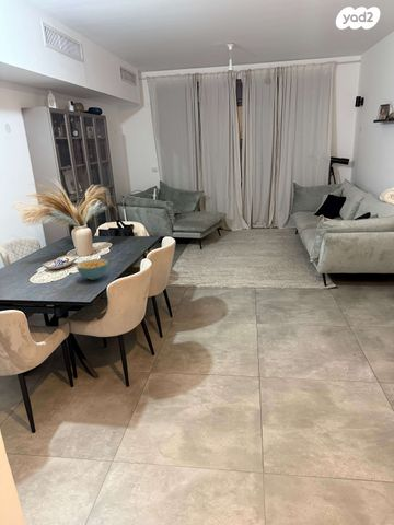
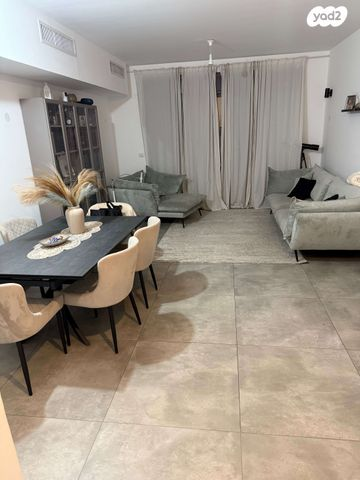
- cereal bowl (93, 270)
